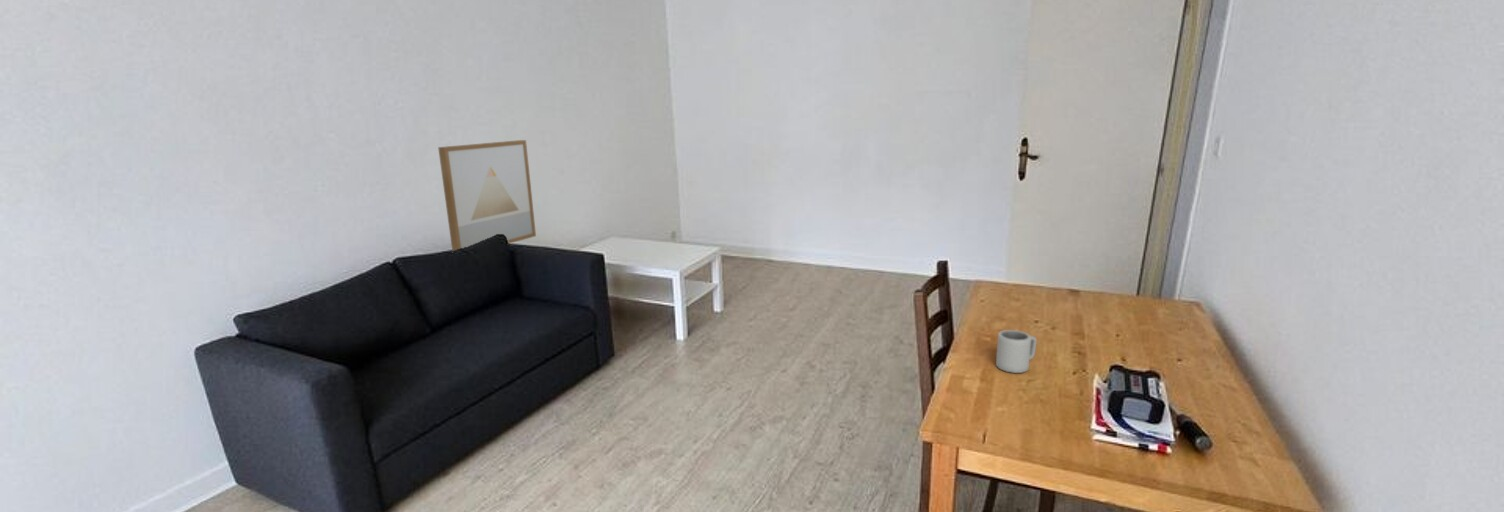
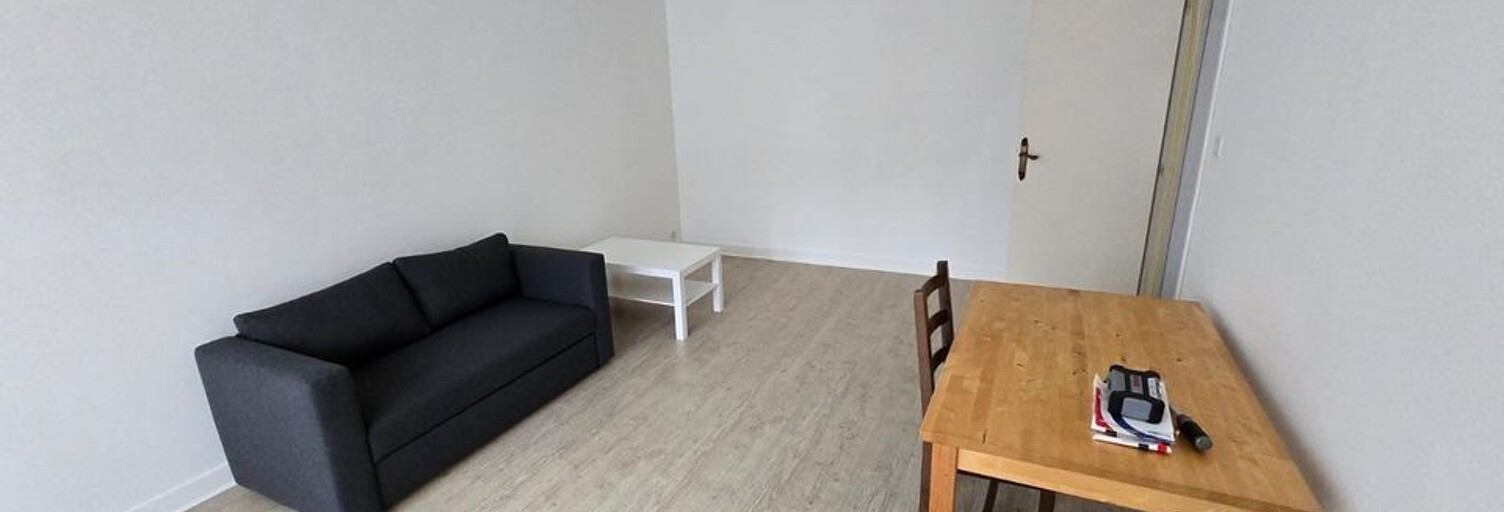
- cup (1017, 350)
- wall art (491, 195)
